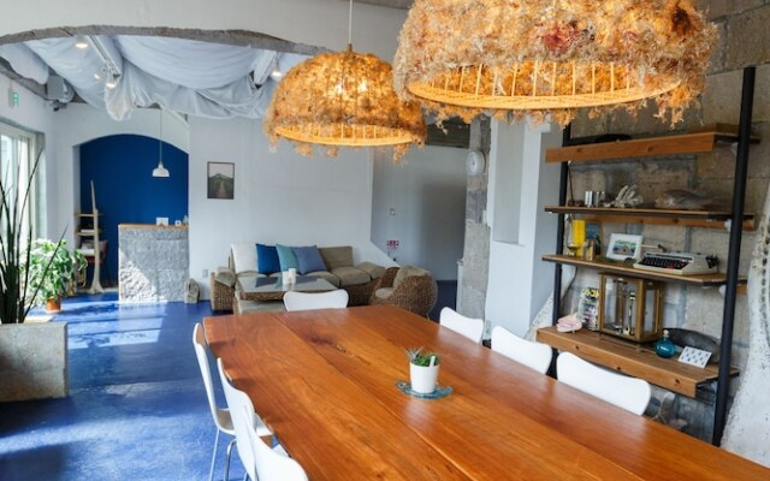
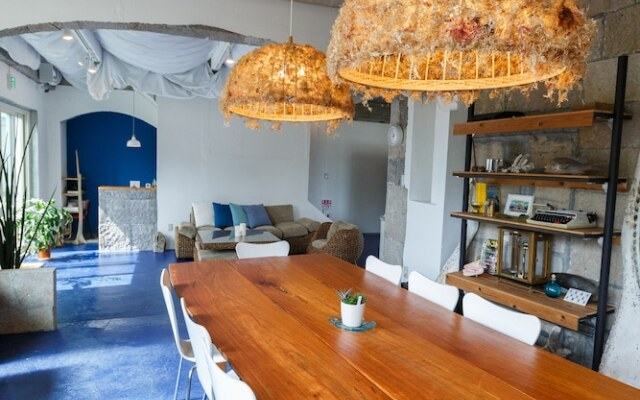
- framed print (220, 180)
